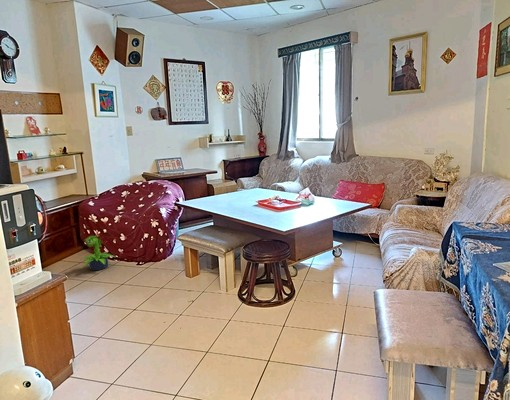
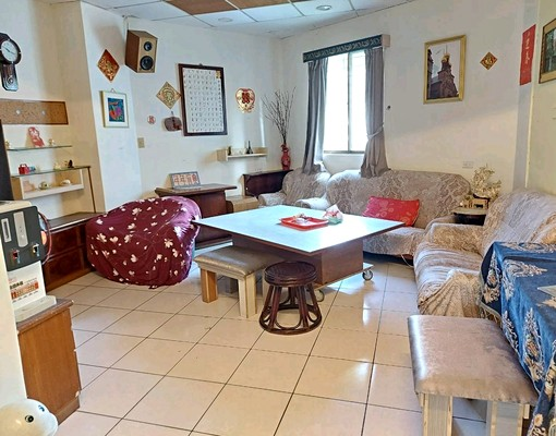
- potted plant (96, 251)
